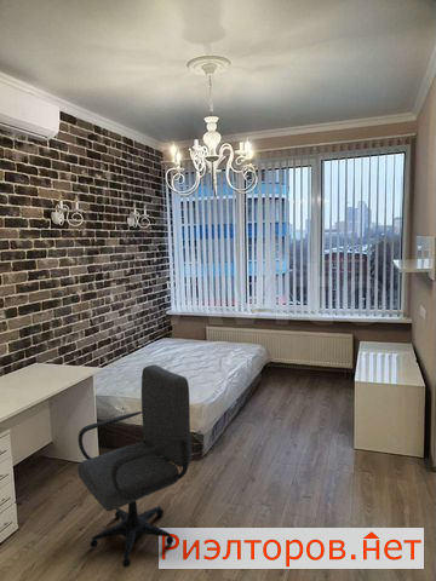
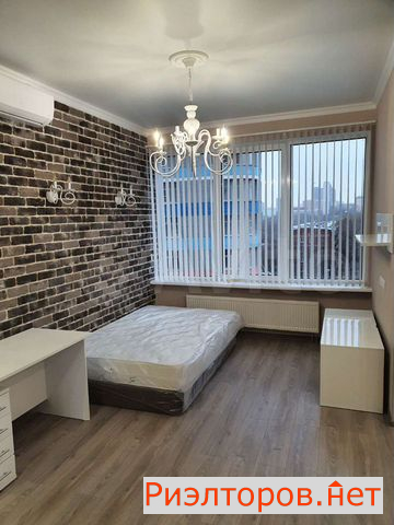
- office chair (132, 459)
